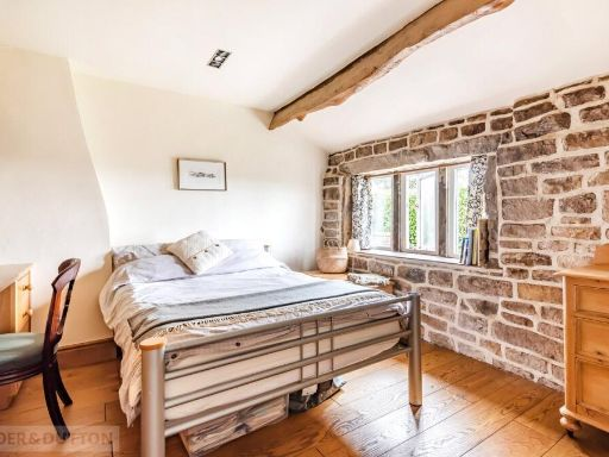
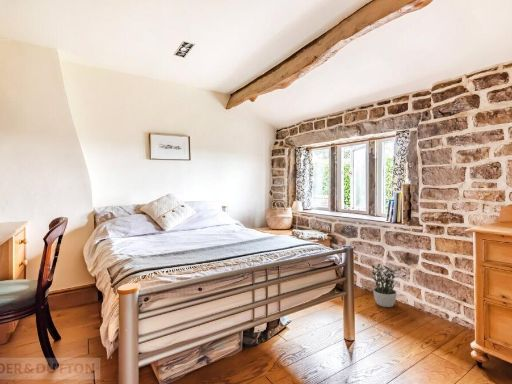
+ potted plant (383, 283)
